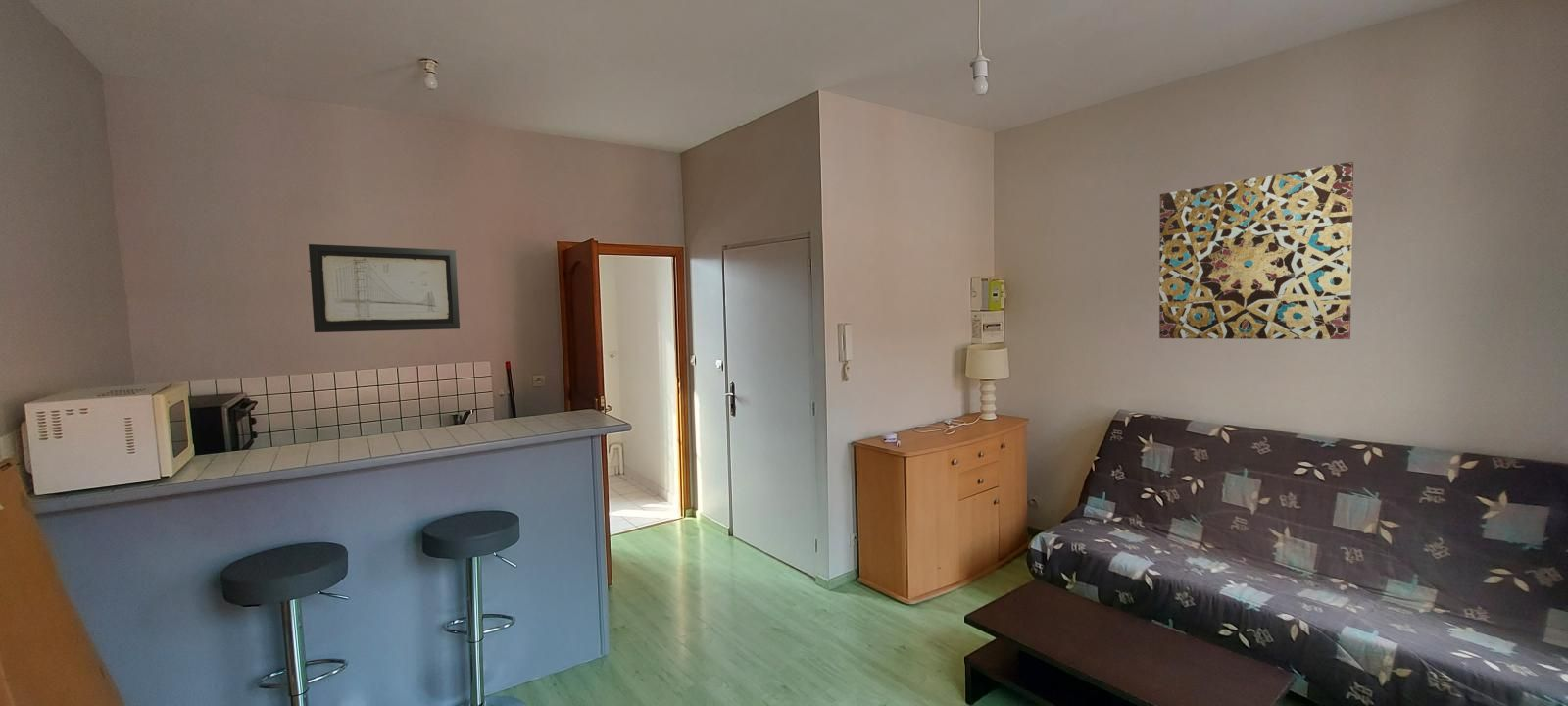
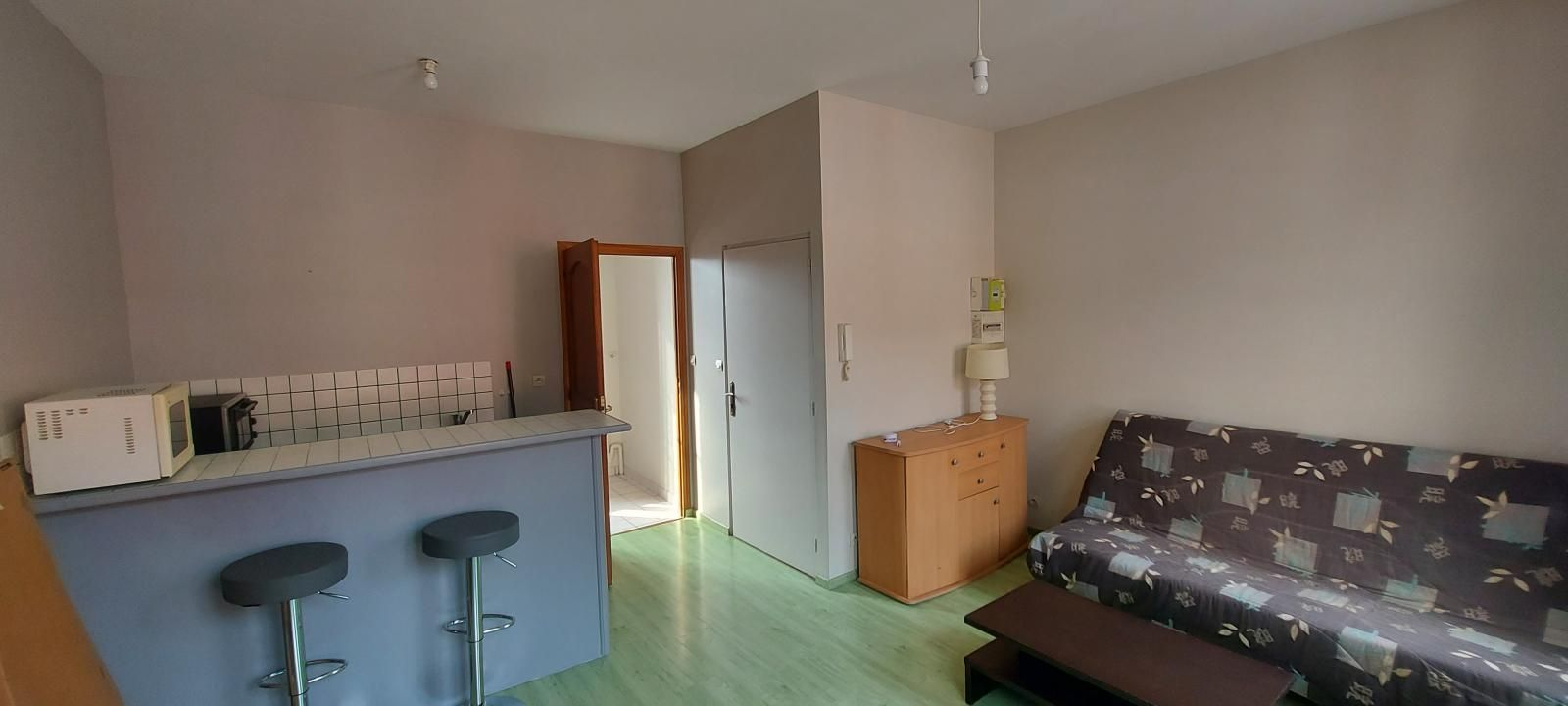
- wall art (388, 288)
- wall art (1246, 260)
